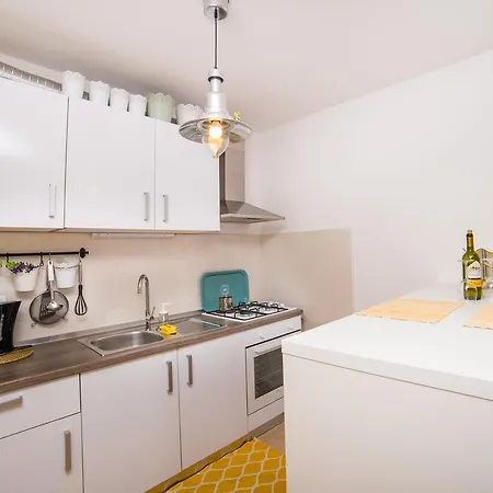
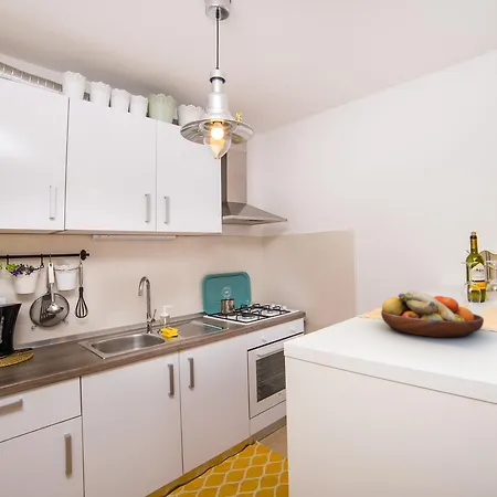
+ fruit bowl (429, 309)
